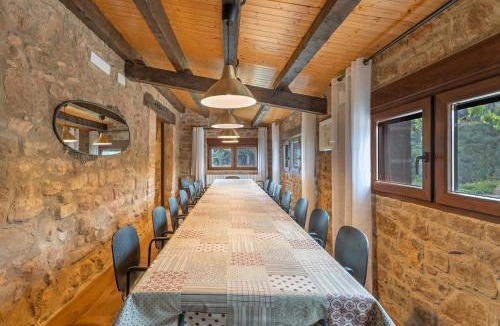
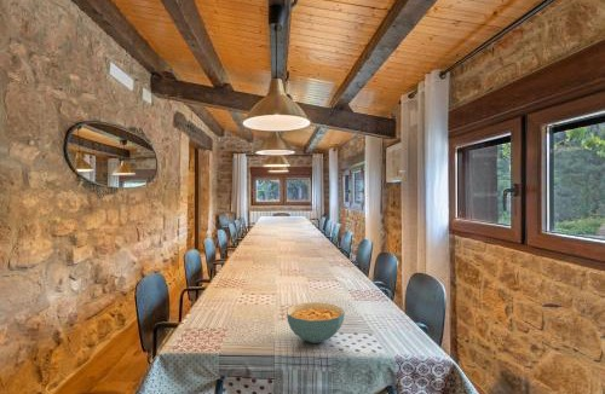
+ cereal bowl (315, 325)
